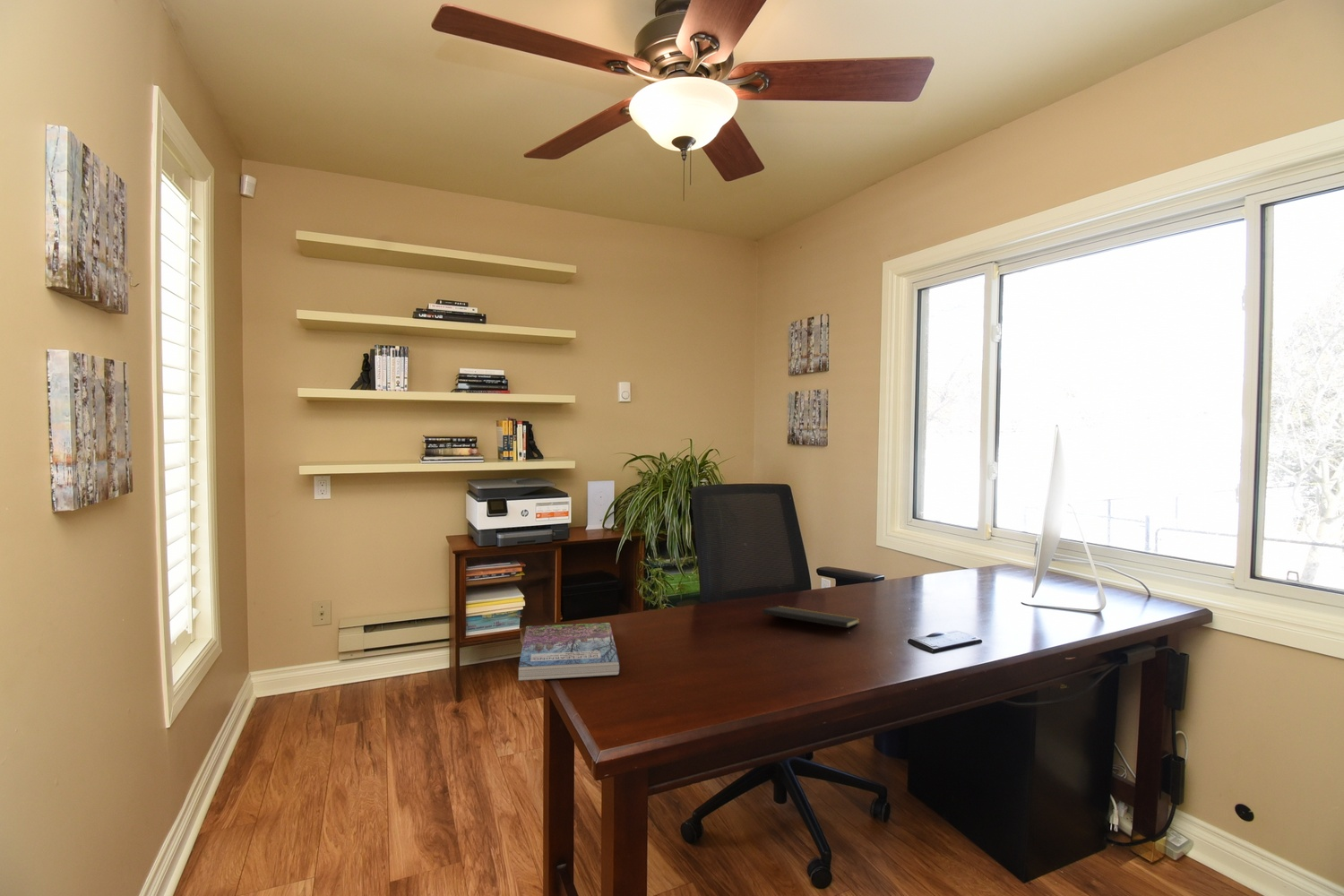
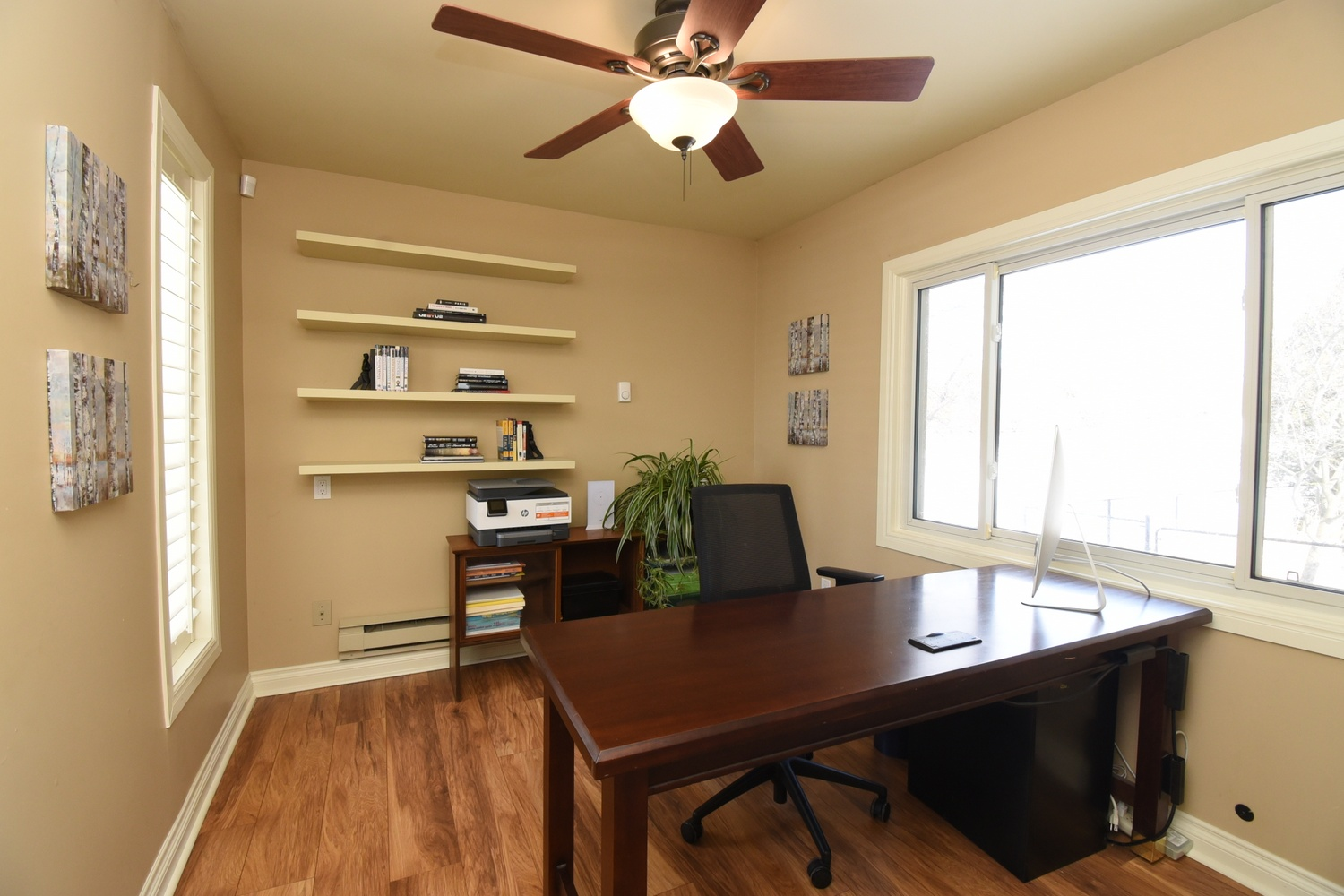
- book (569, 649)
- notepad (811, 616)
